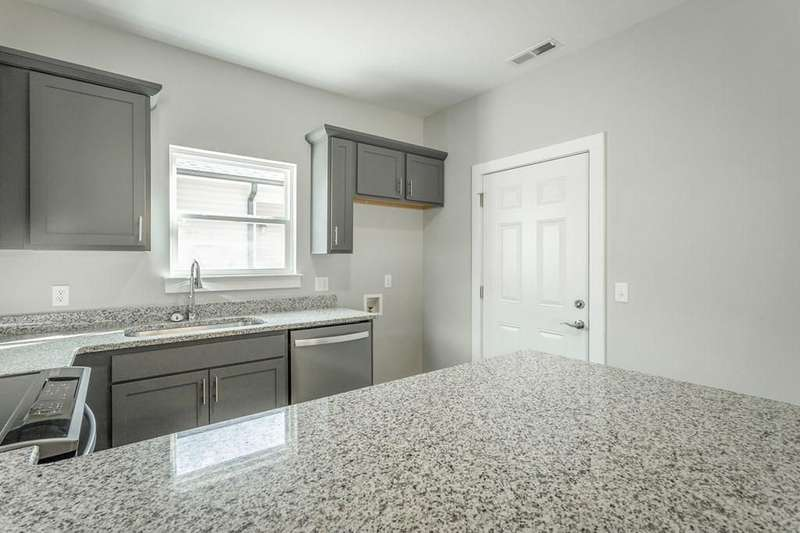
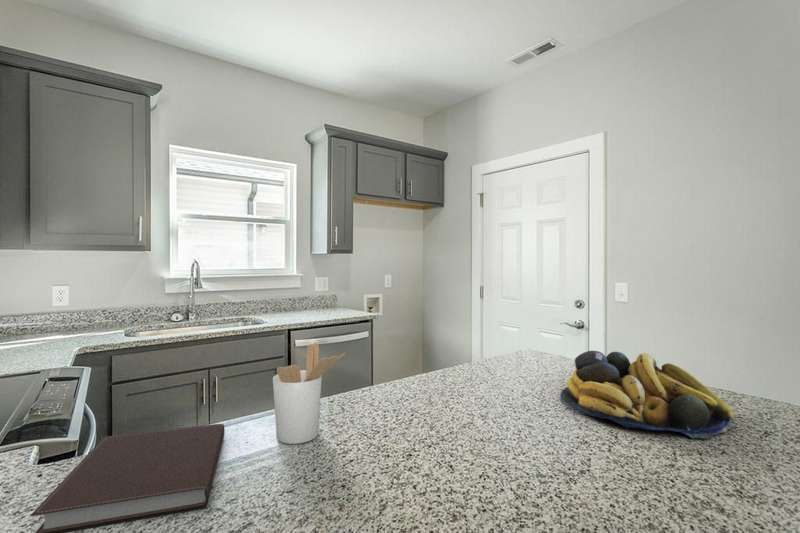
+ utensil holder (308, 392)
+ fruit bowl (637, 380)
+ notebook (149, 467)
